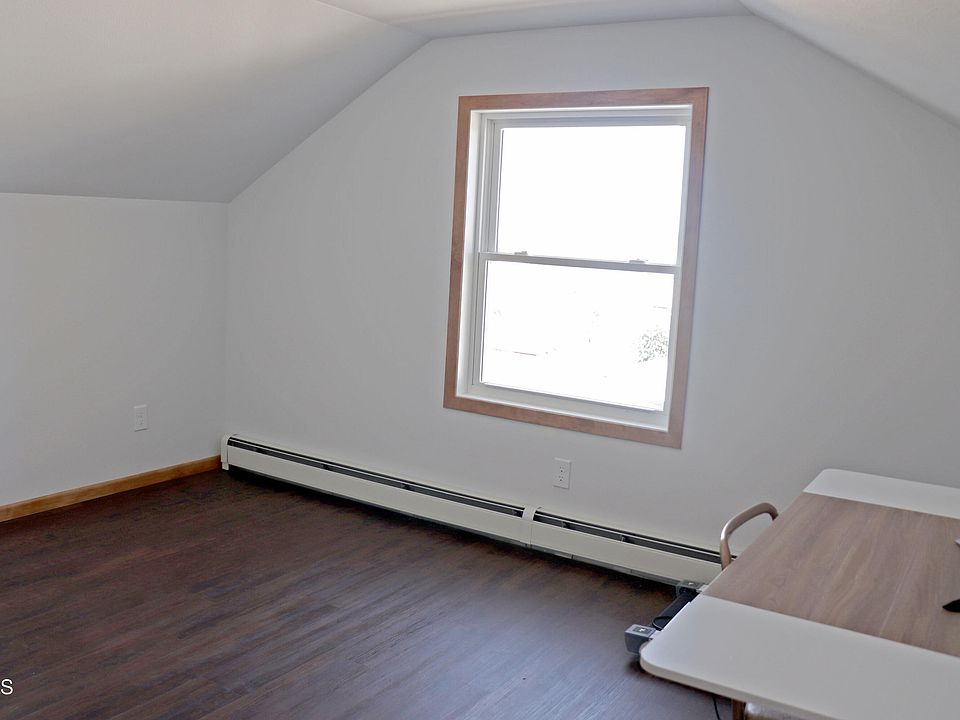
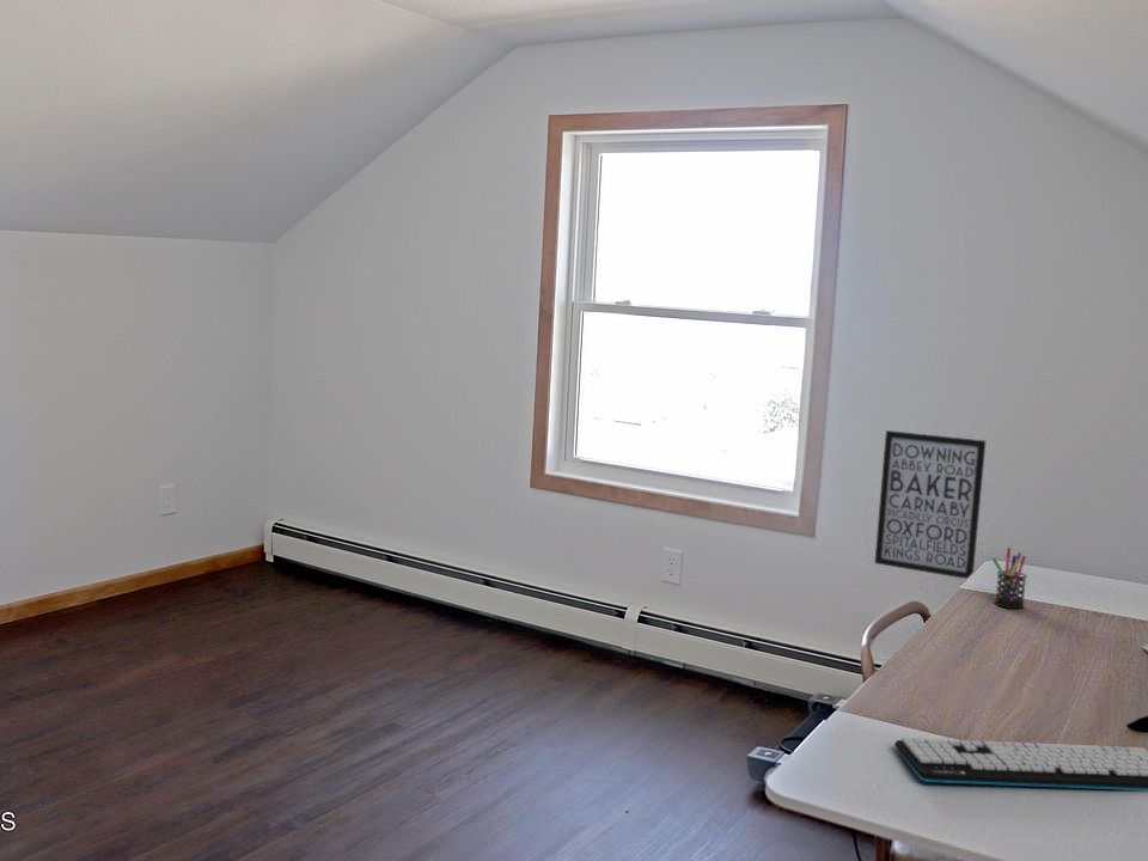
+ keyboard (1038, 762)
+ wall art (928, 503)
+ pen holder (1007, 576)
